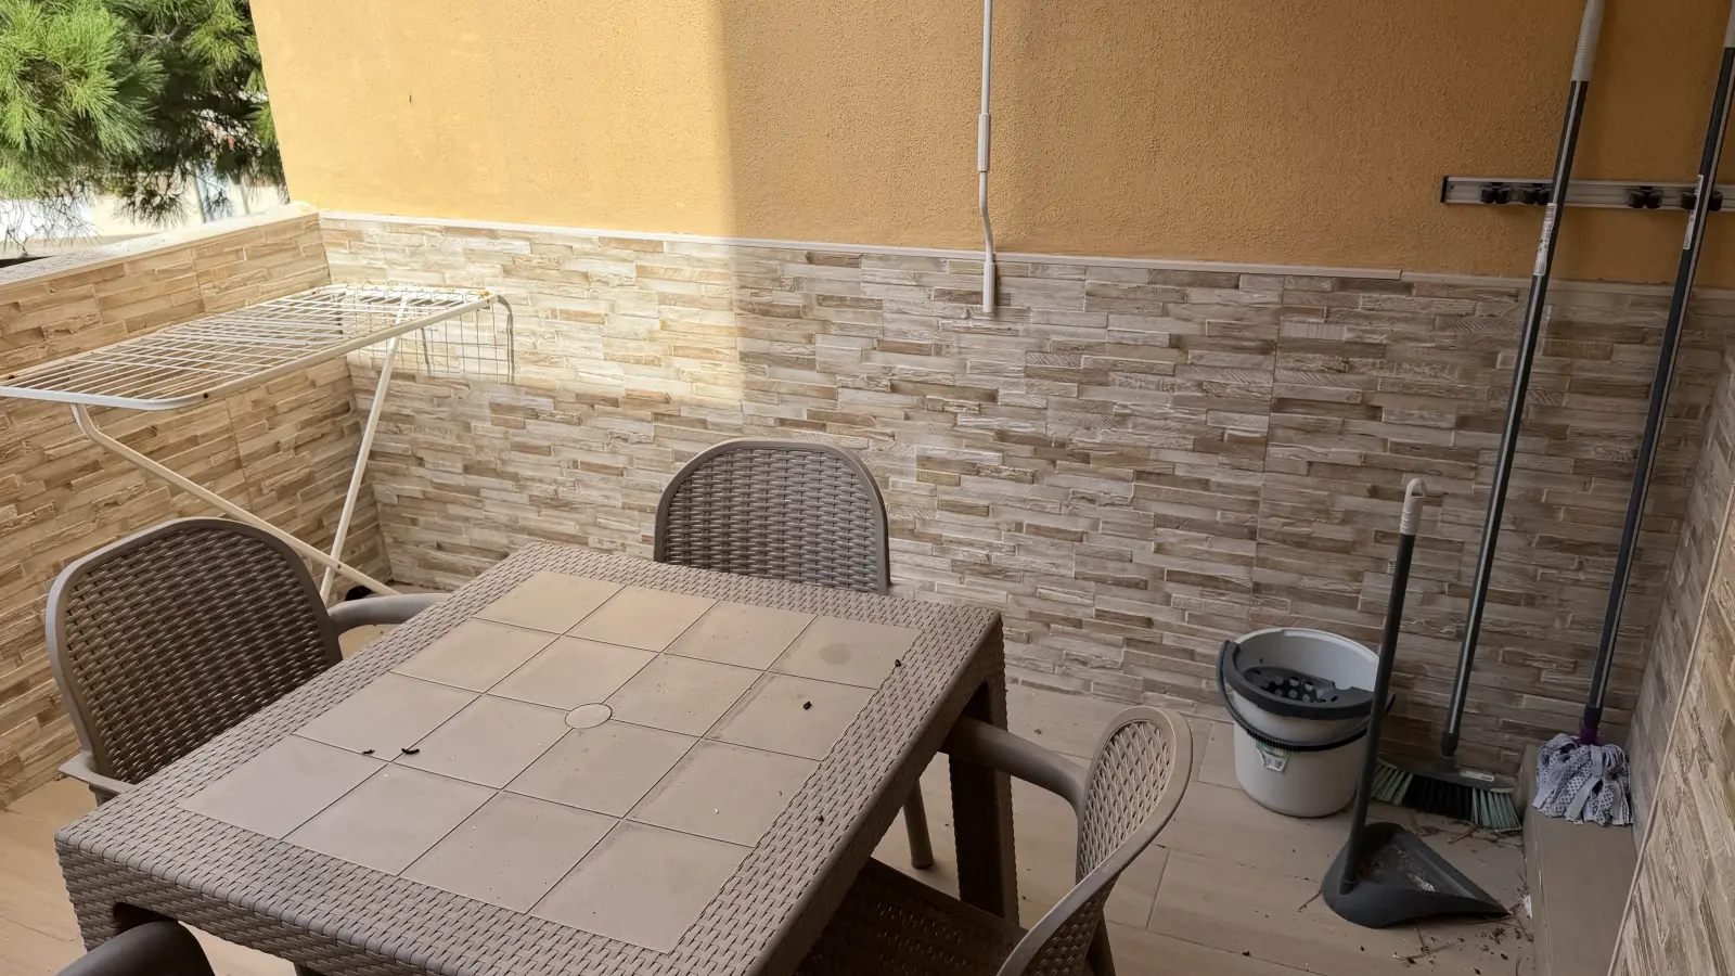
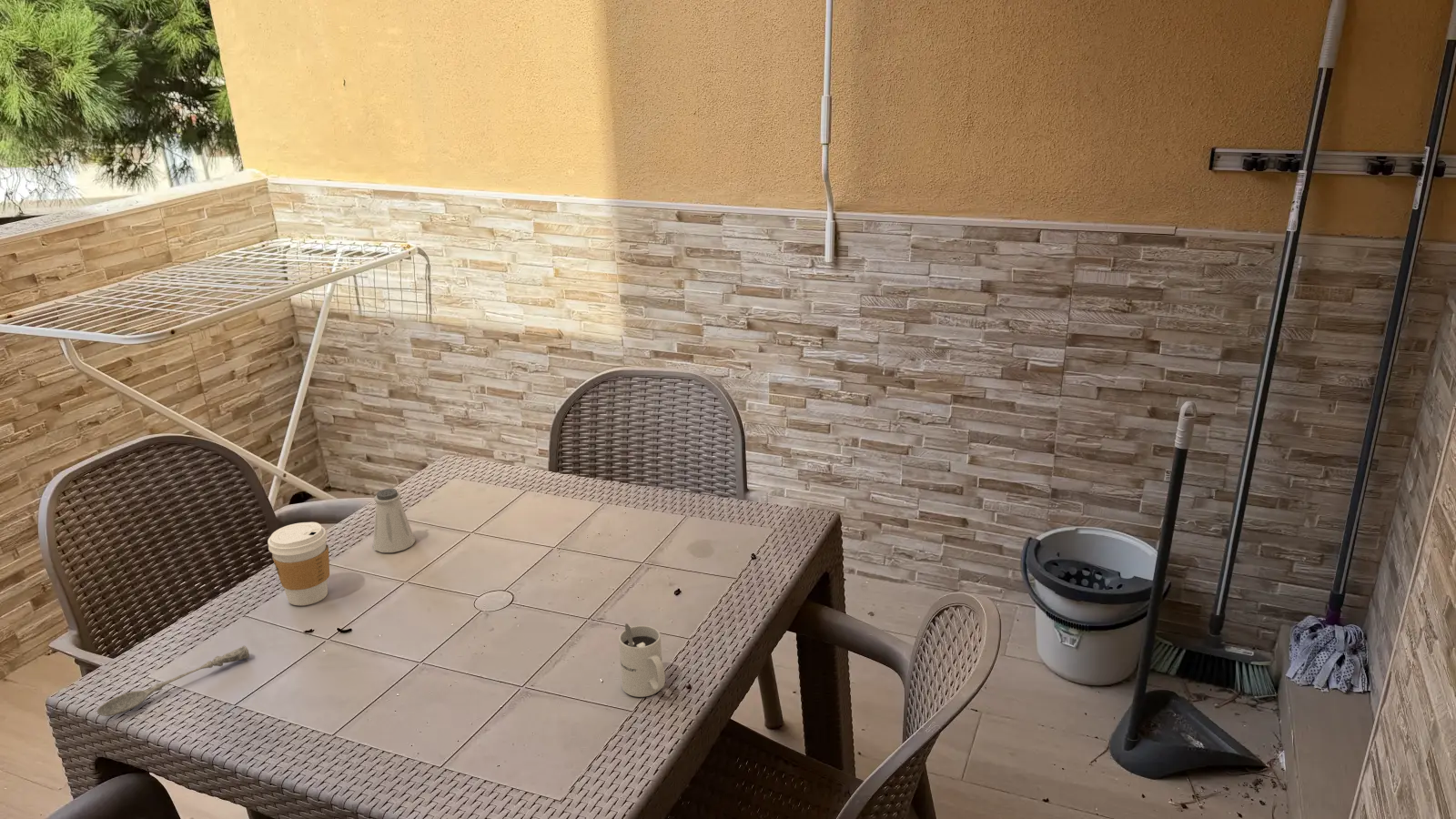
+ coffee cup (301, 563)
+ mug (643, 652)
+ saltshaker (390, 518)
+ soupspoon (175, 680)
